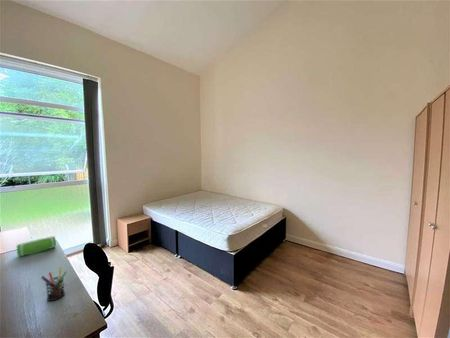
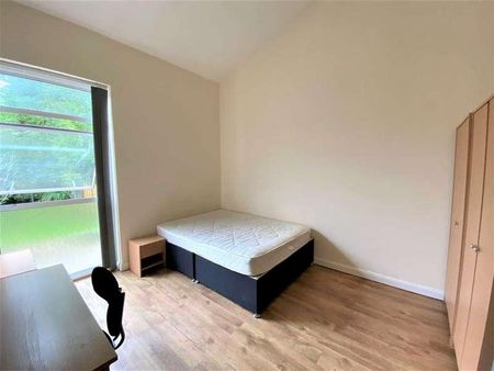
- pen holder (56, 283)
- speaker (37, 245)
